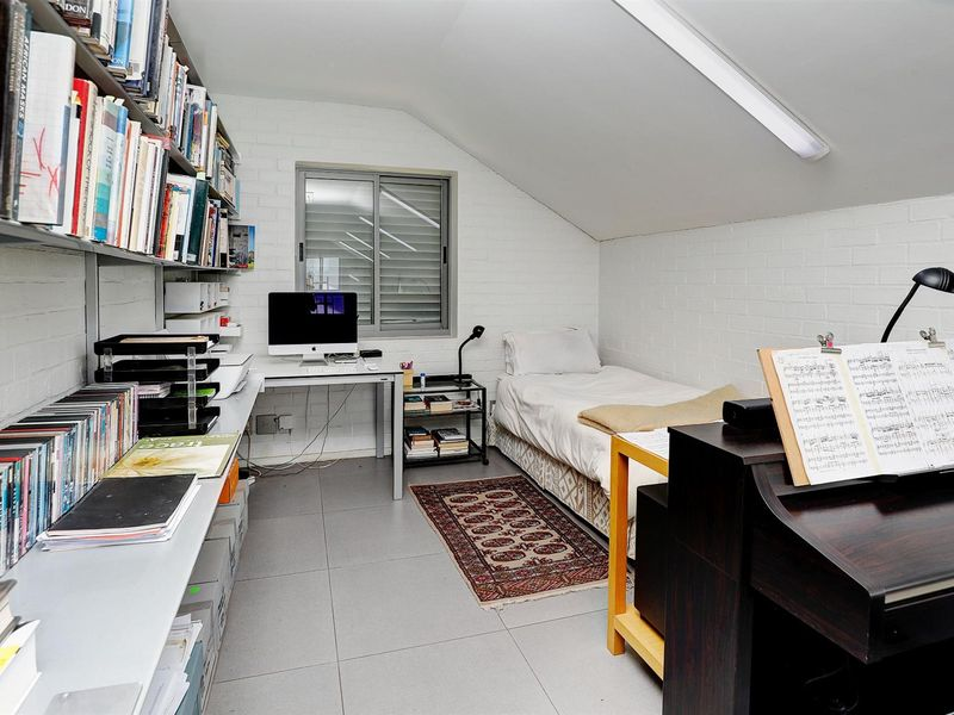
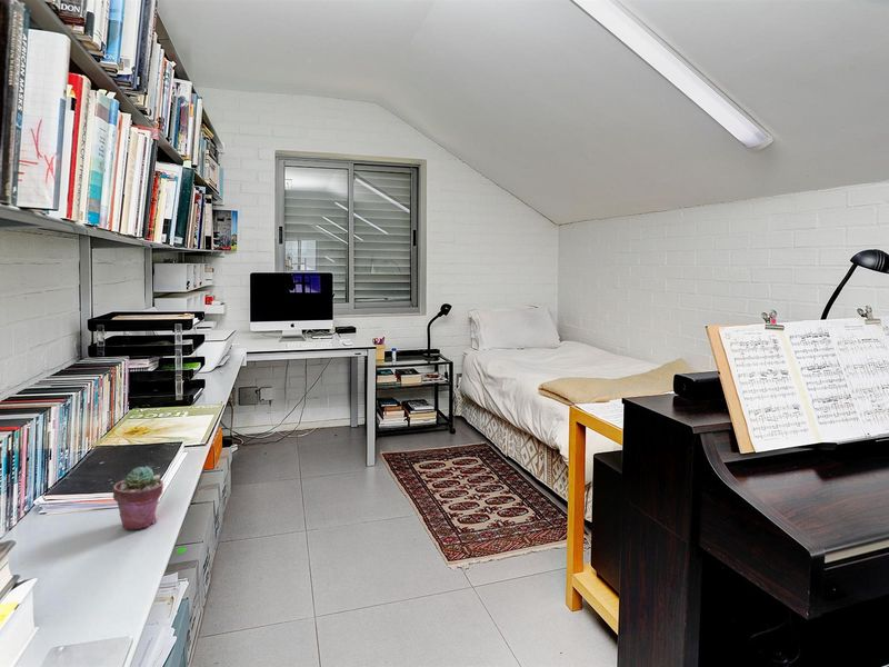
+ potted succulent (138, 495)
